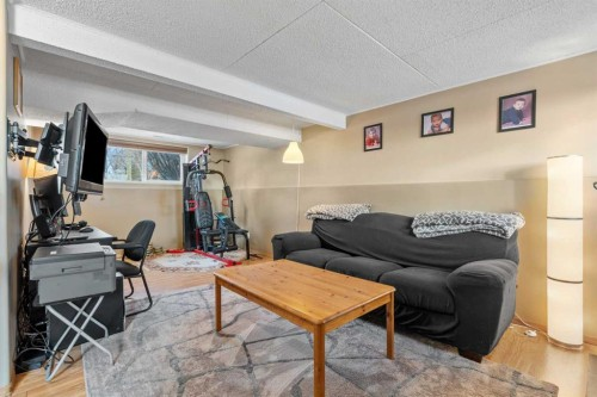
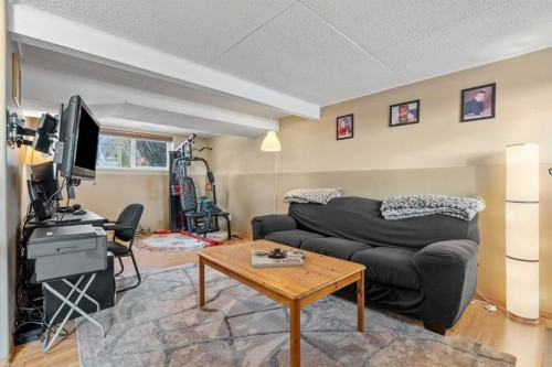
+ board game (279, 252)
